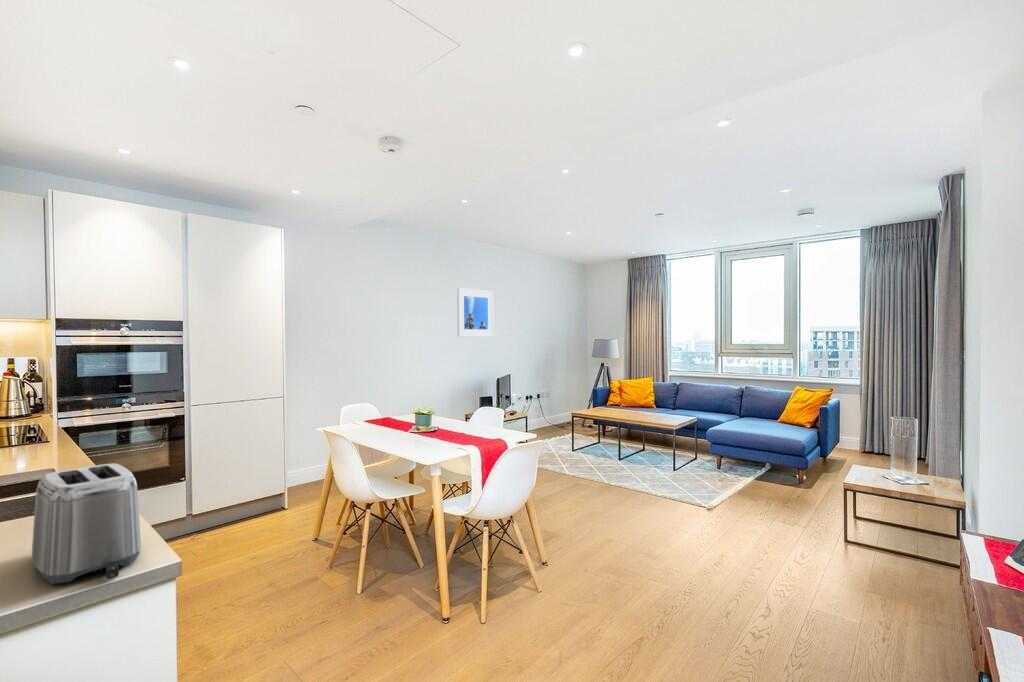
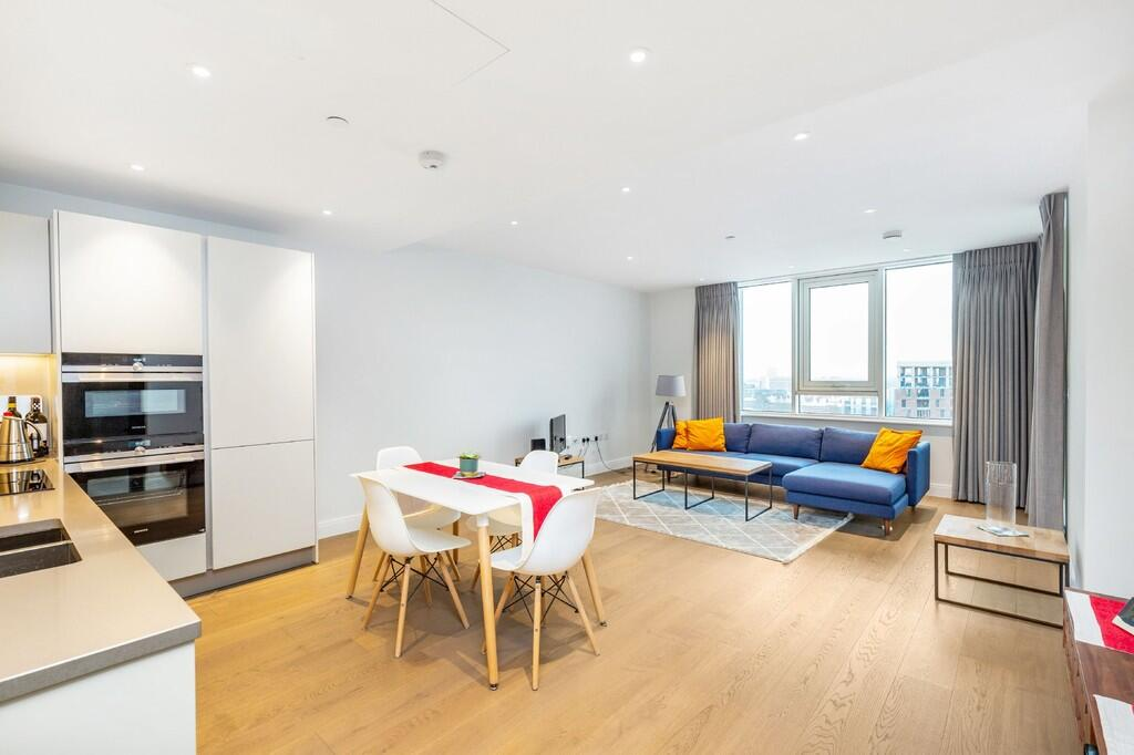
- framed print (476, 313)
- toaster (87, 517)
